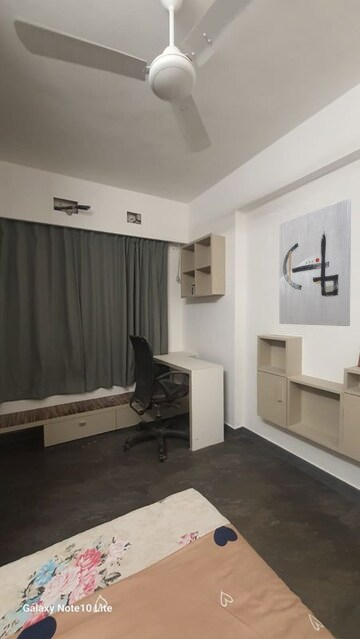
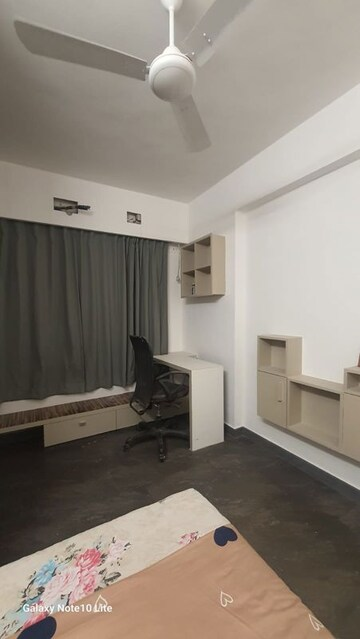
- wall art (311, 268)
